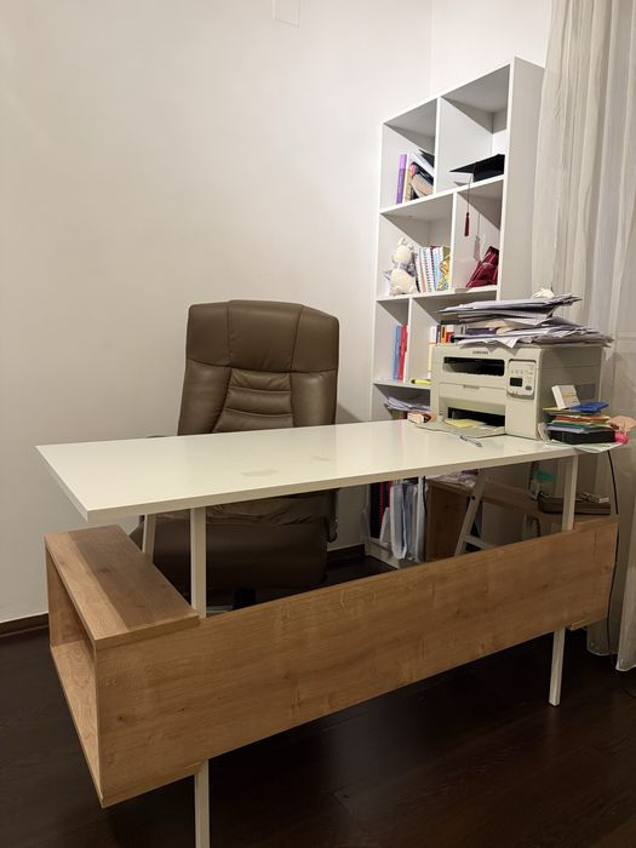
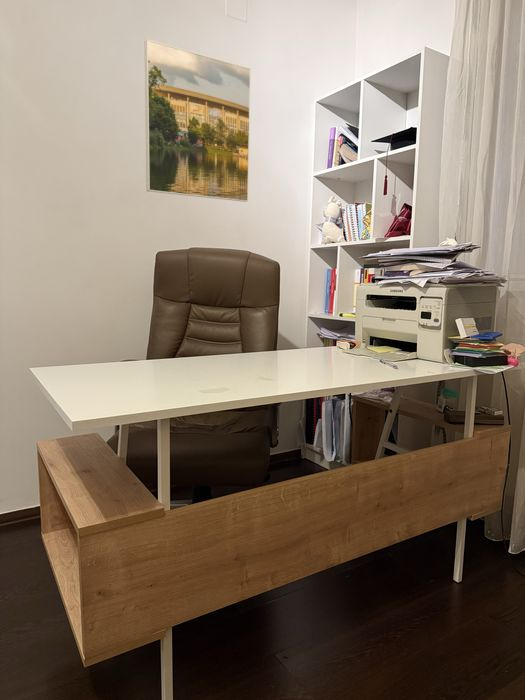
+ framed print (200, 127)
